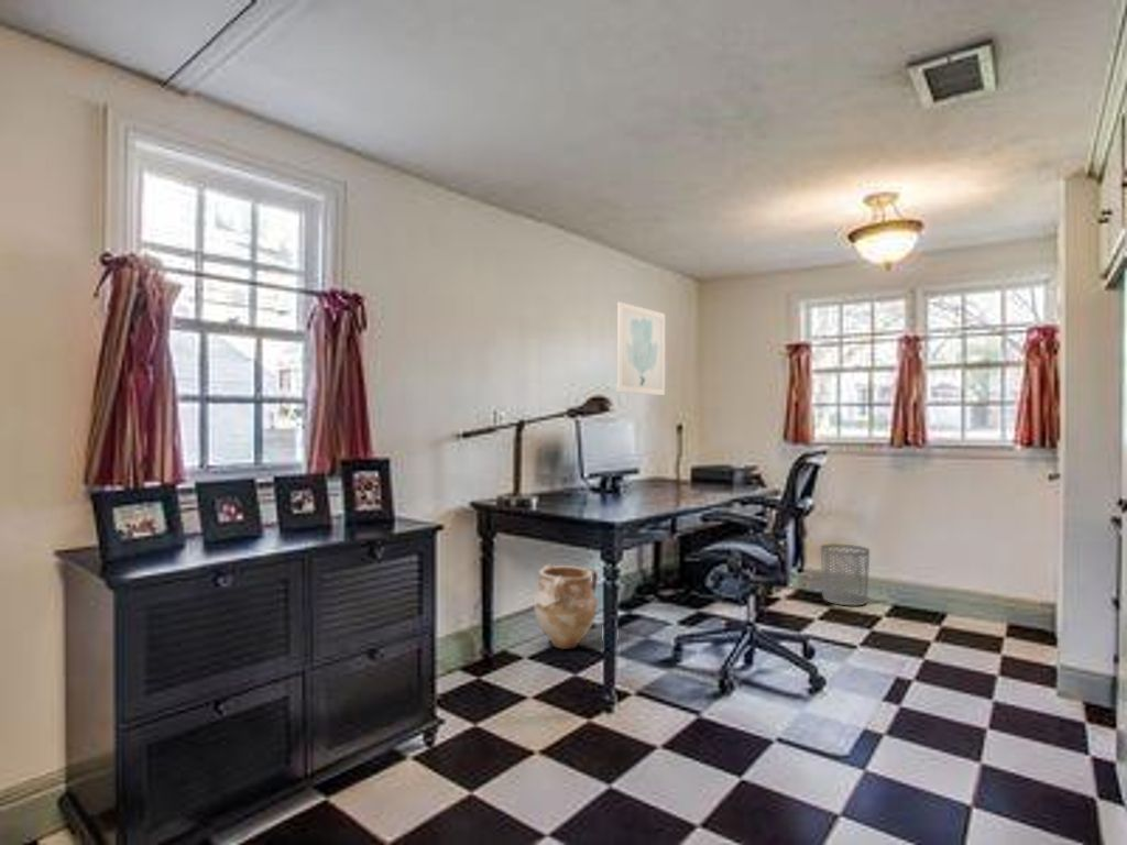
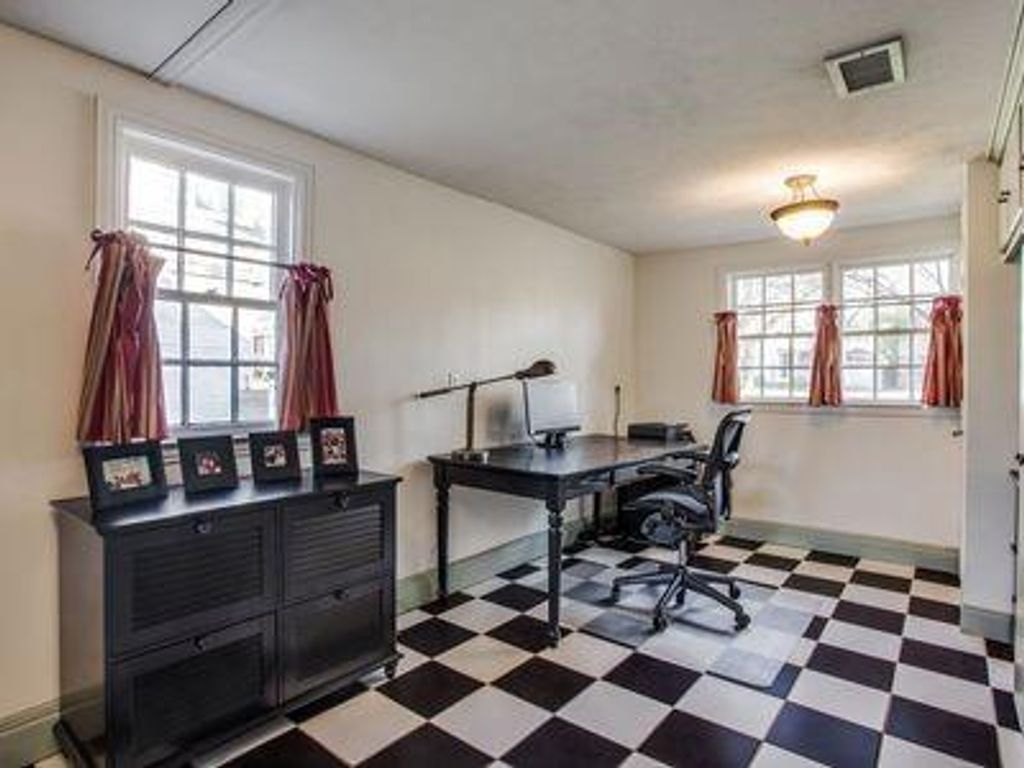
- vase (562, 606)
- waste bin (844, 574)
- wall art (642, 350)
